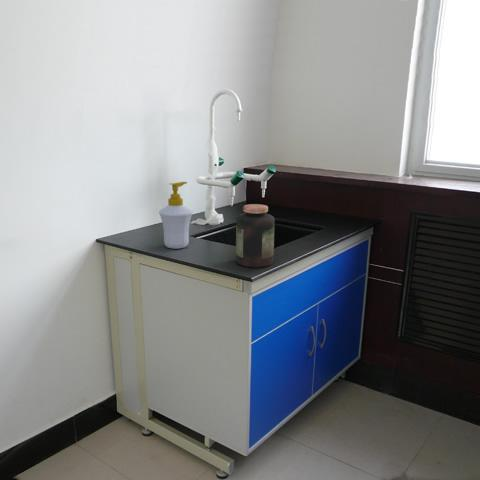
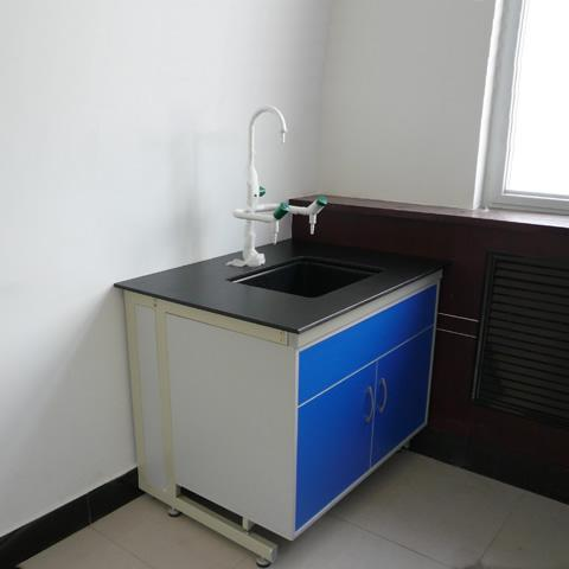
- jar (255, 234)
- soap bottle (175, 215)
